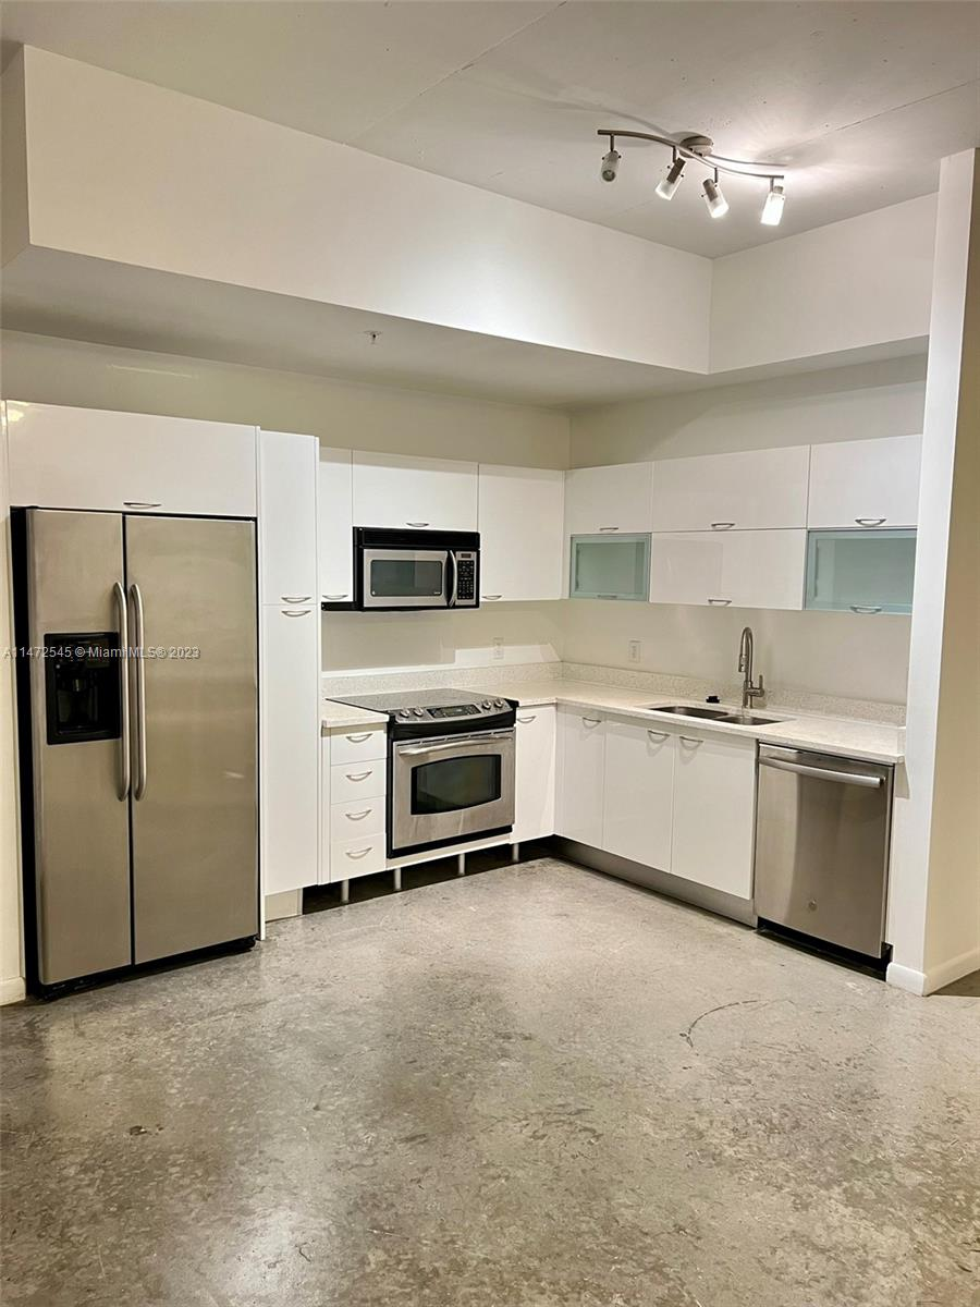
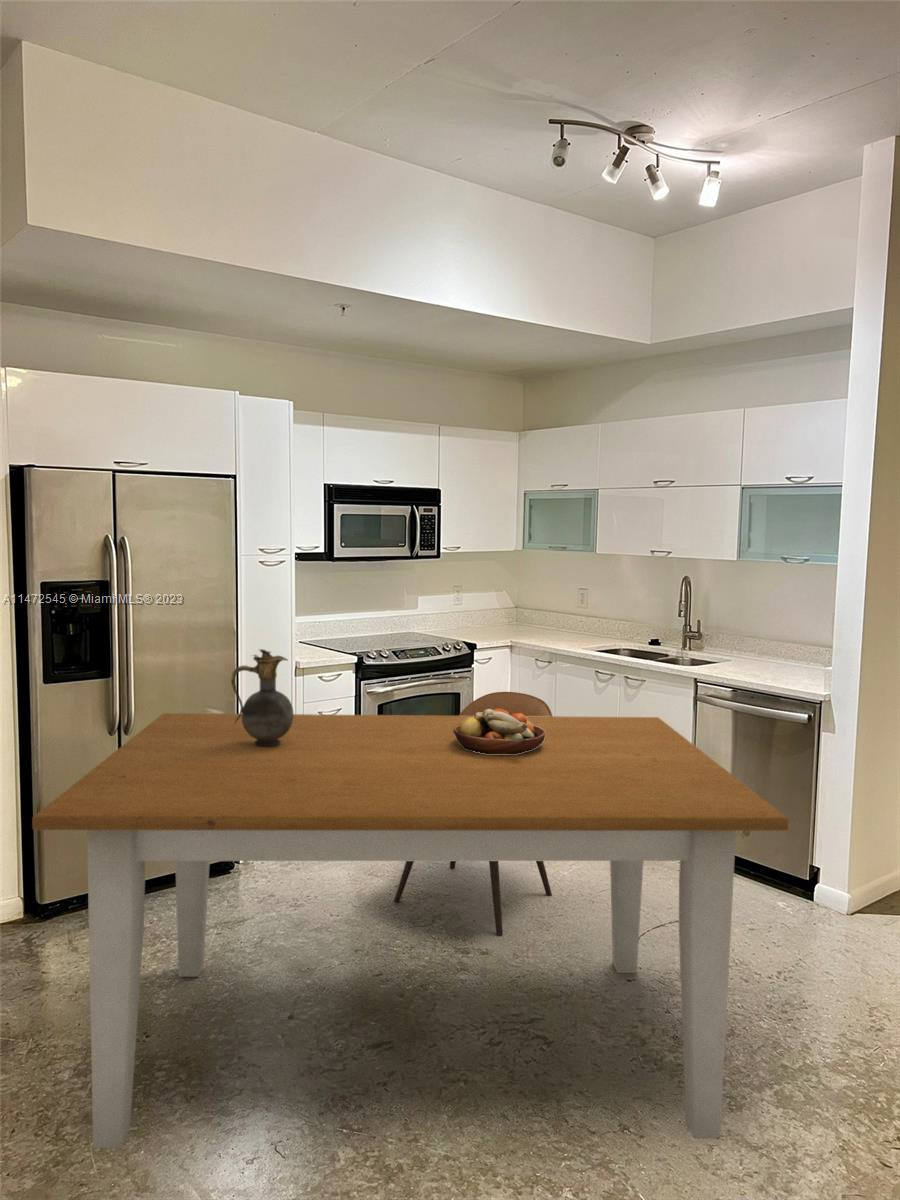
+ pitcher (262, 696)
+ fruit bowl (500, 725)
+ chair (489, 861)
+ table (413, 860)
